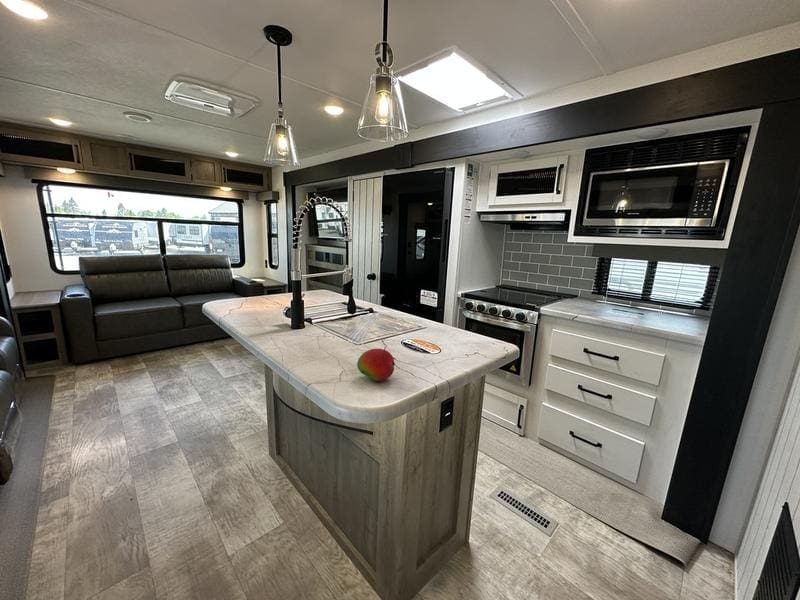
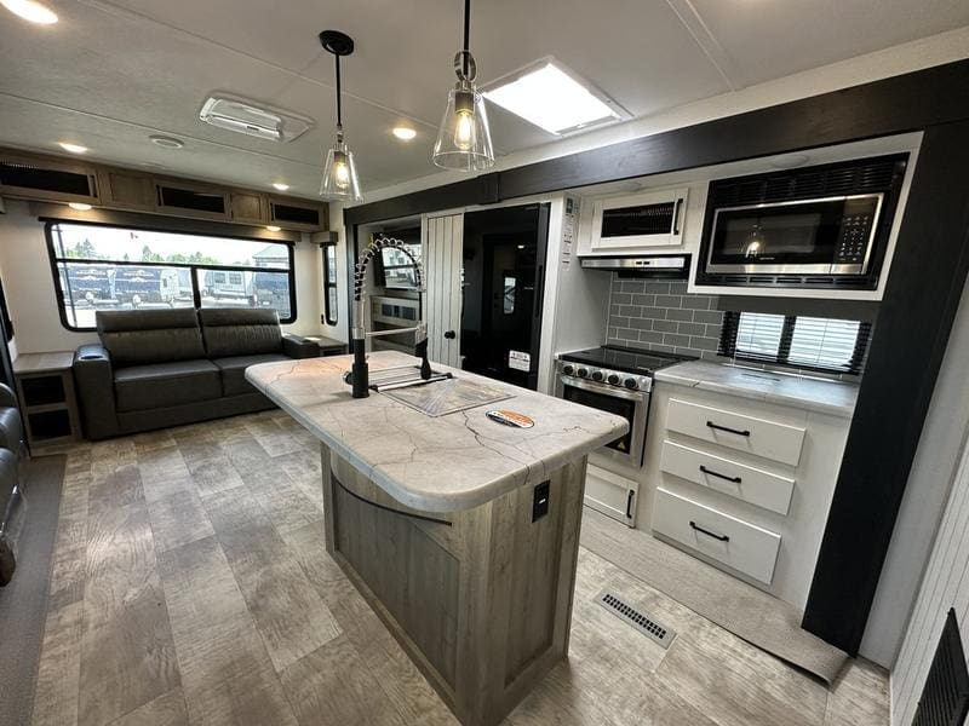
- fruit (375, 364)
